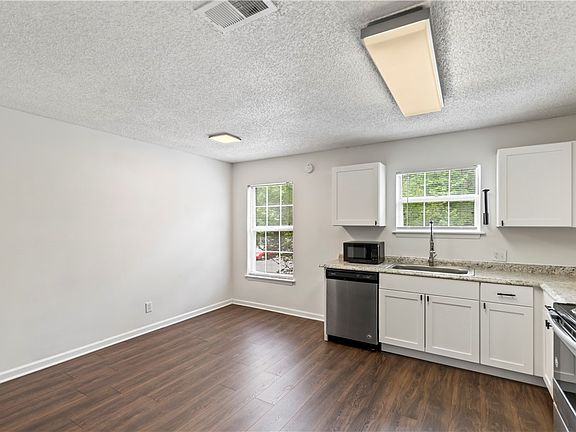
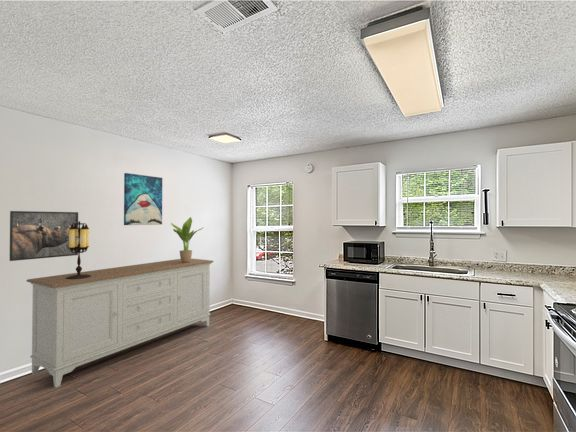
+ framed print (46, 234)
+ sideboard (137, 306)
+ wall art (144, 200)
+ potted plant (182, 239)
+ table lamp (79, 248)
